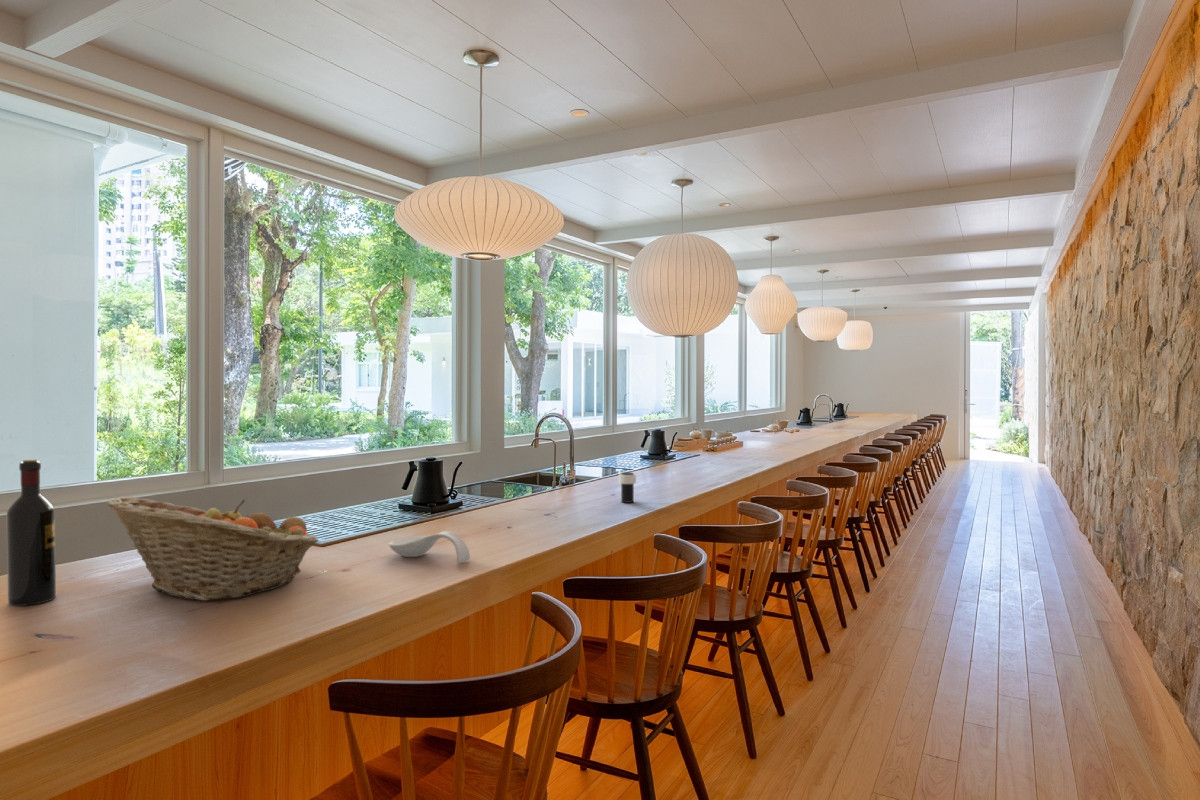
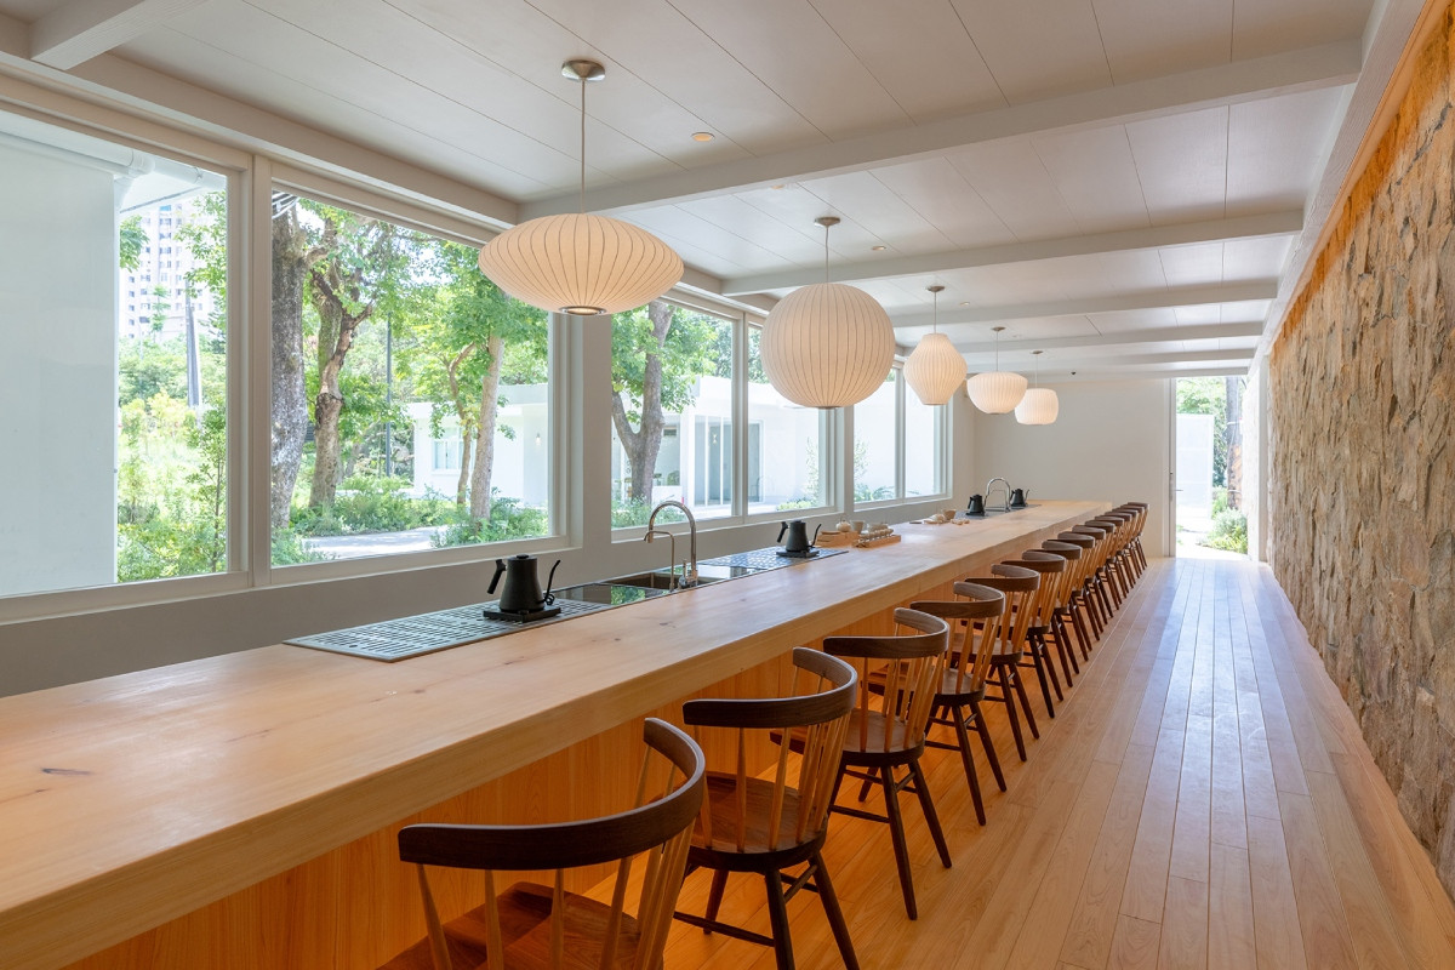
- cup (627, 487)
- fruit basket (215, 537)
- wine bottle (31, 530)
- spoon rest (429, 543)
